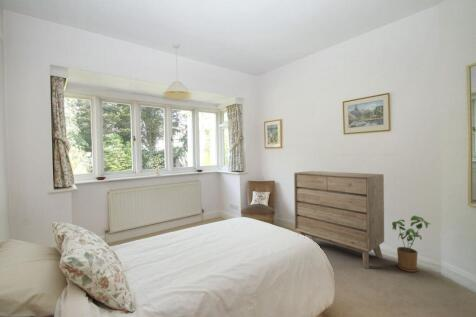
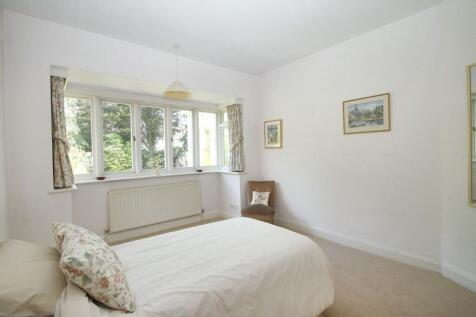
- house plant (409, 243)
- dresser (335, 211)
